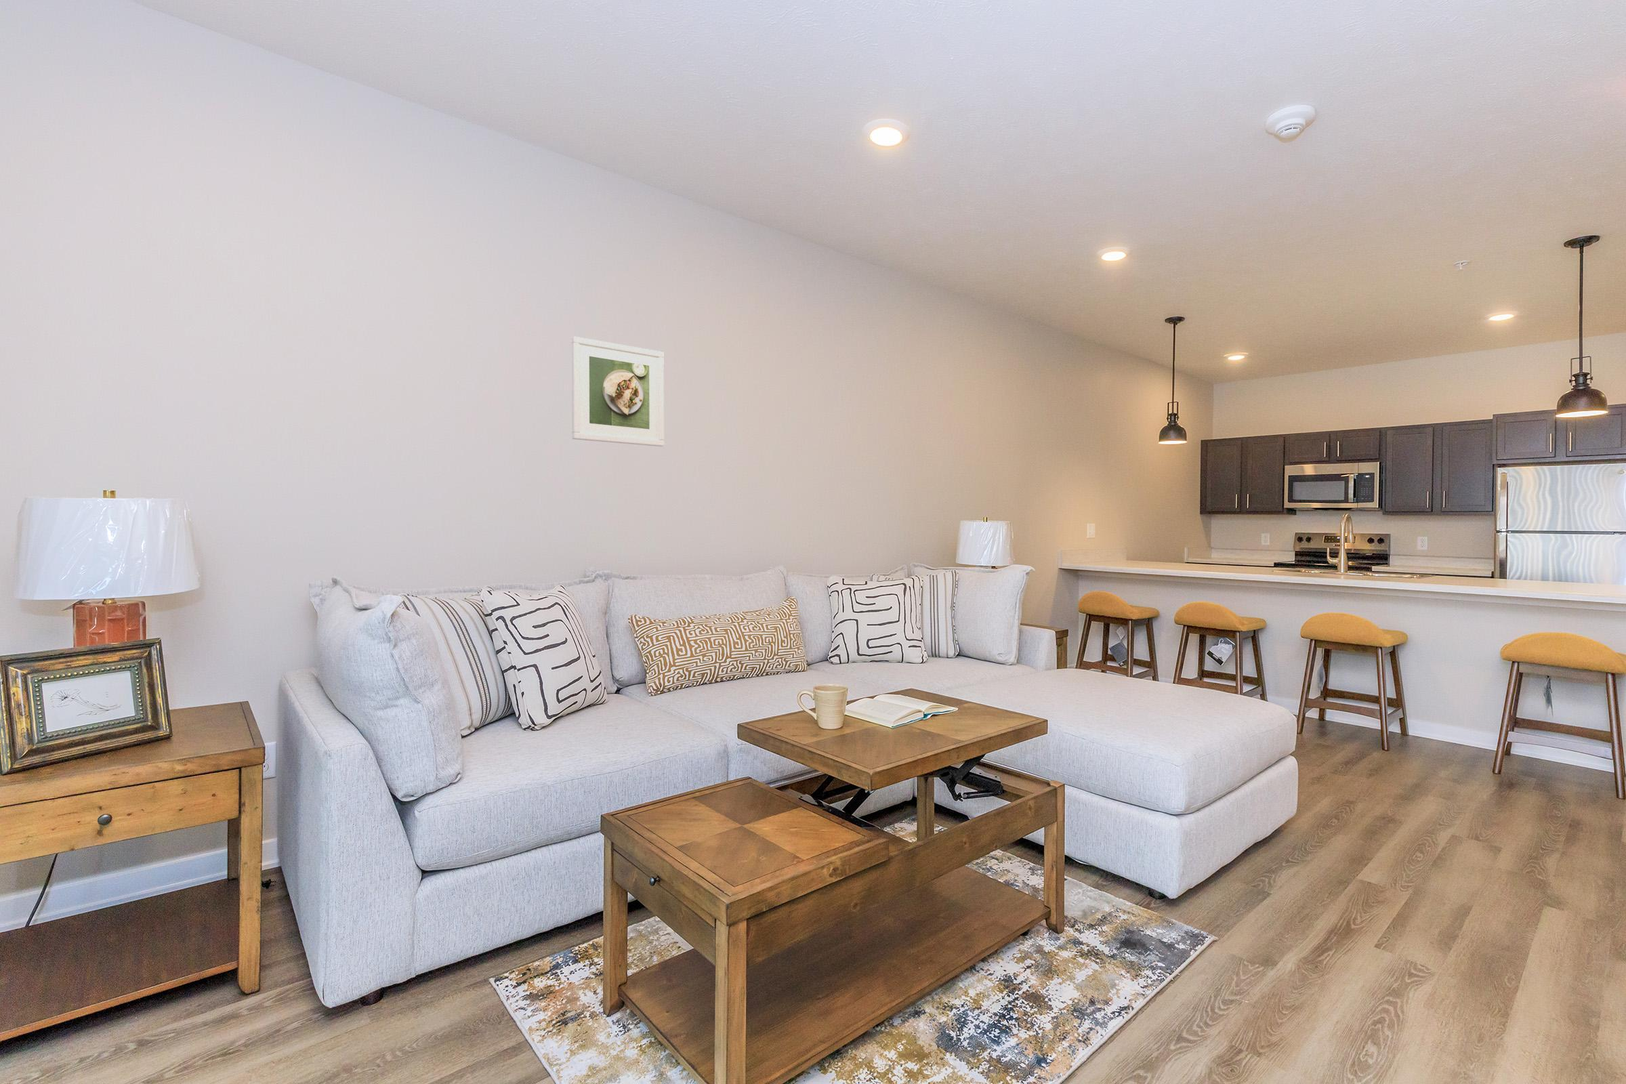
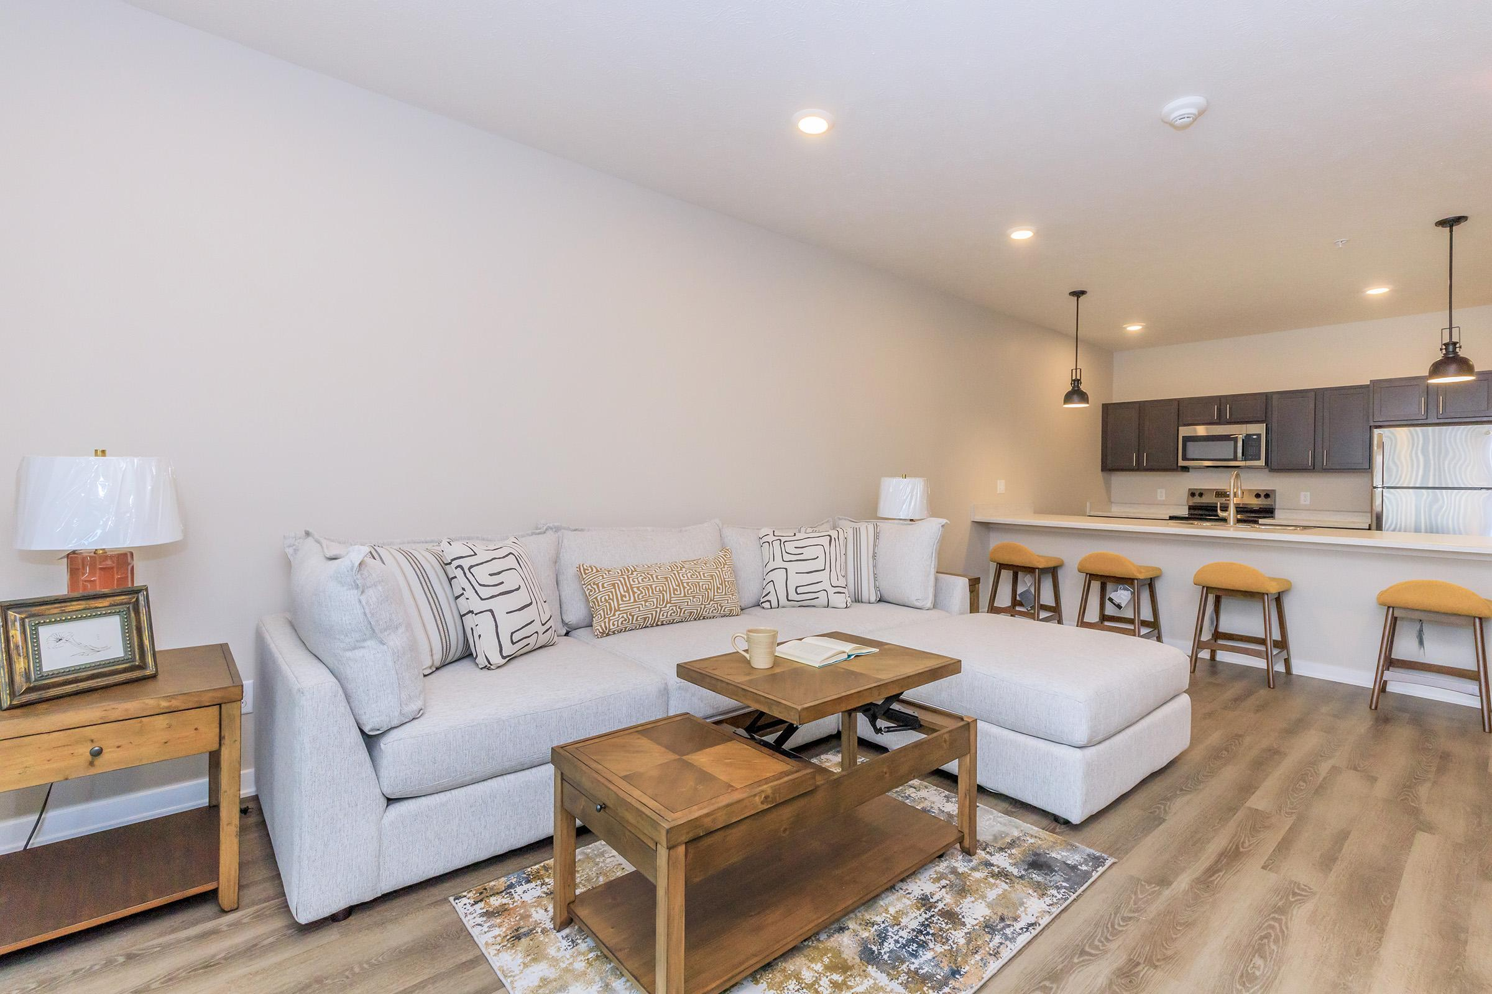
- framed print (619, 393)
